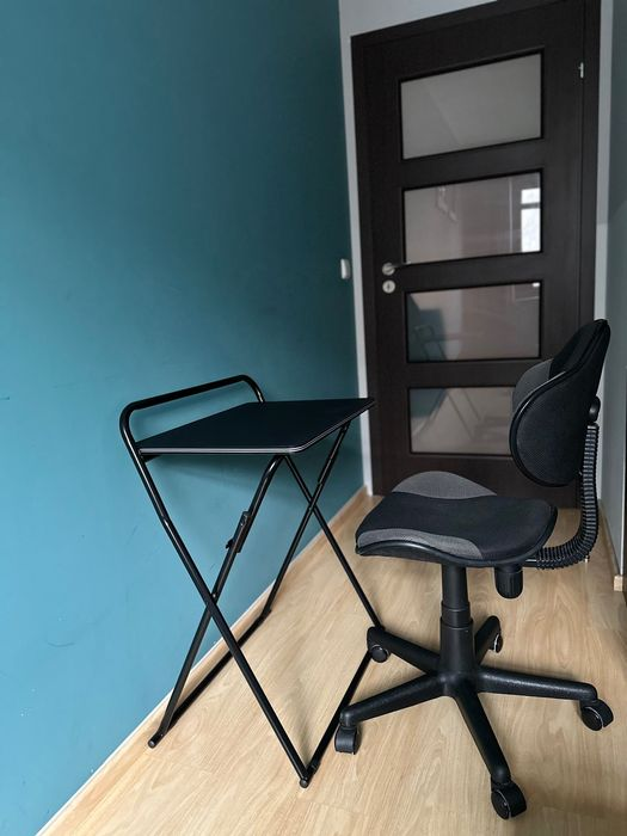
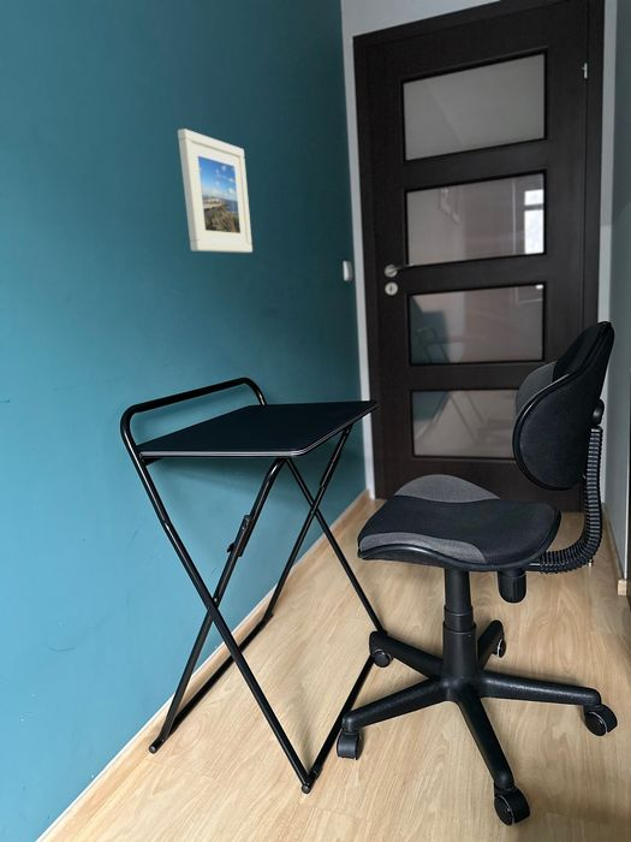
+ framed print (219, 196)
